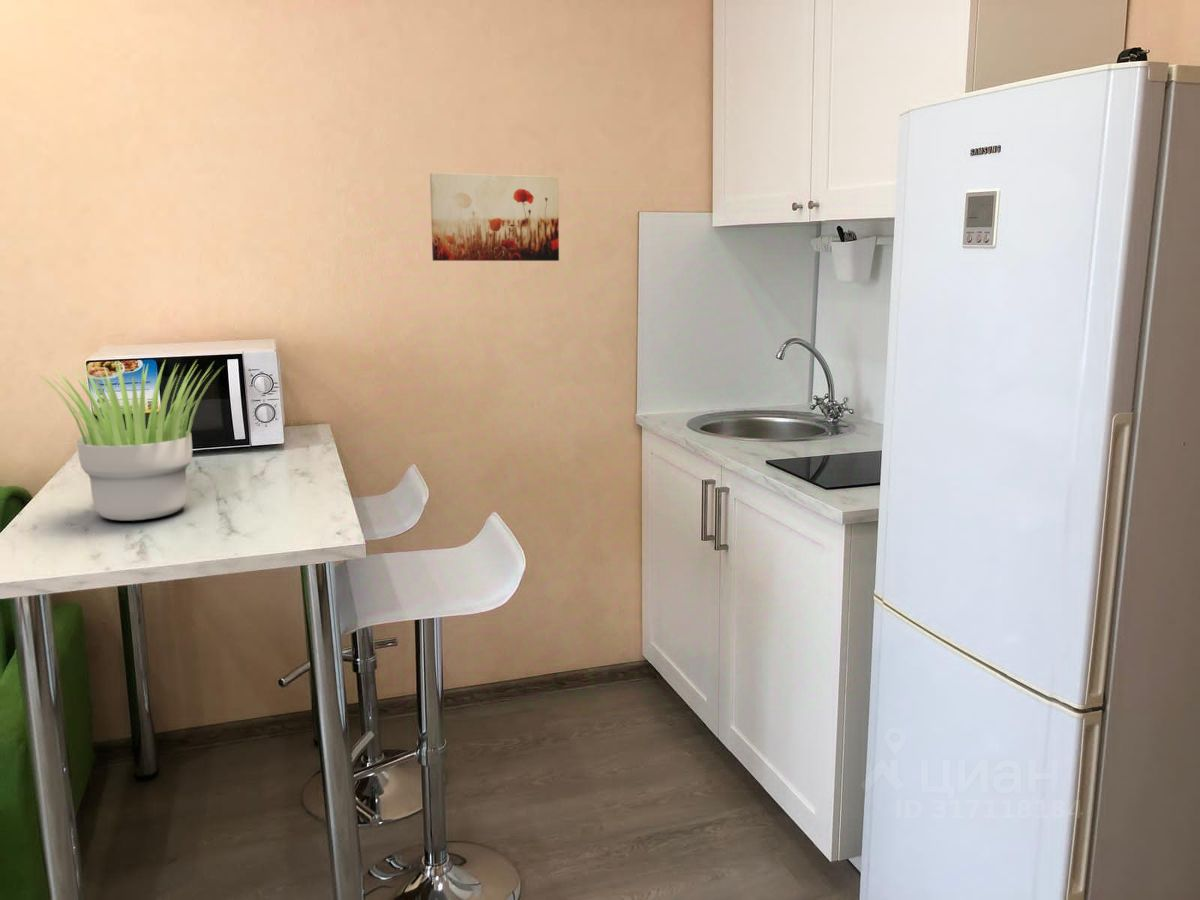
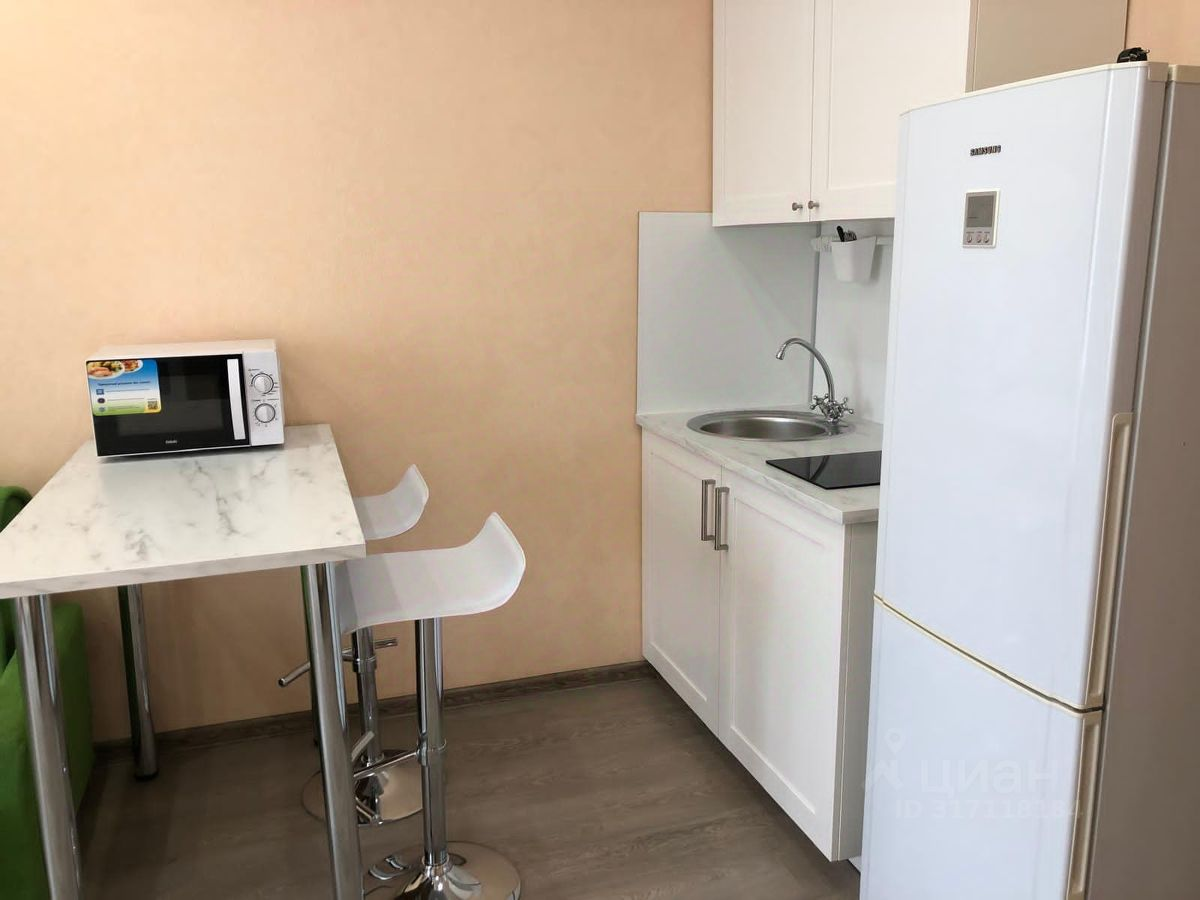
- potted plant (138, 440)
- wall art (495, 218)
